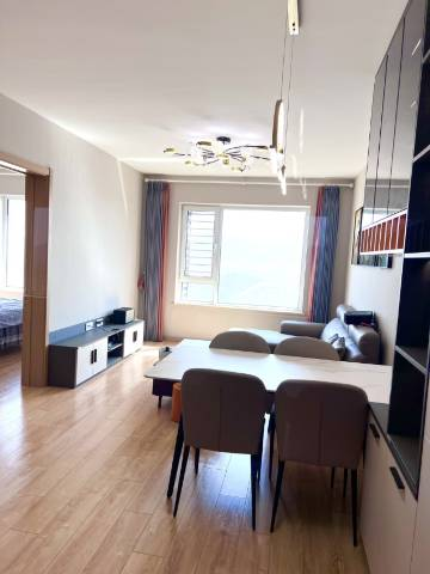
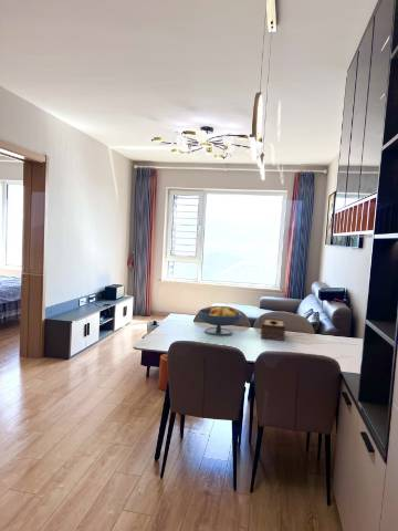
+ tissue box (272, 329)
+ fruit bowl (219, 319)
